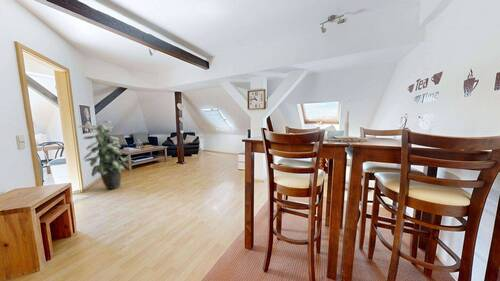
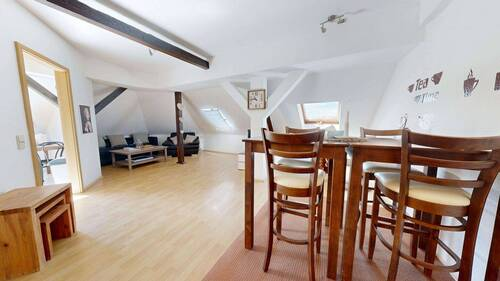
- indoor plant (106, 155)
